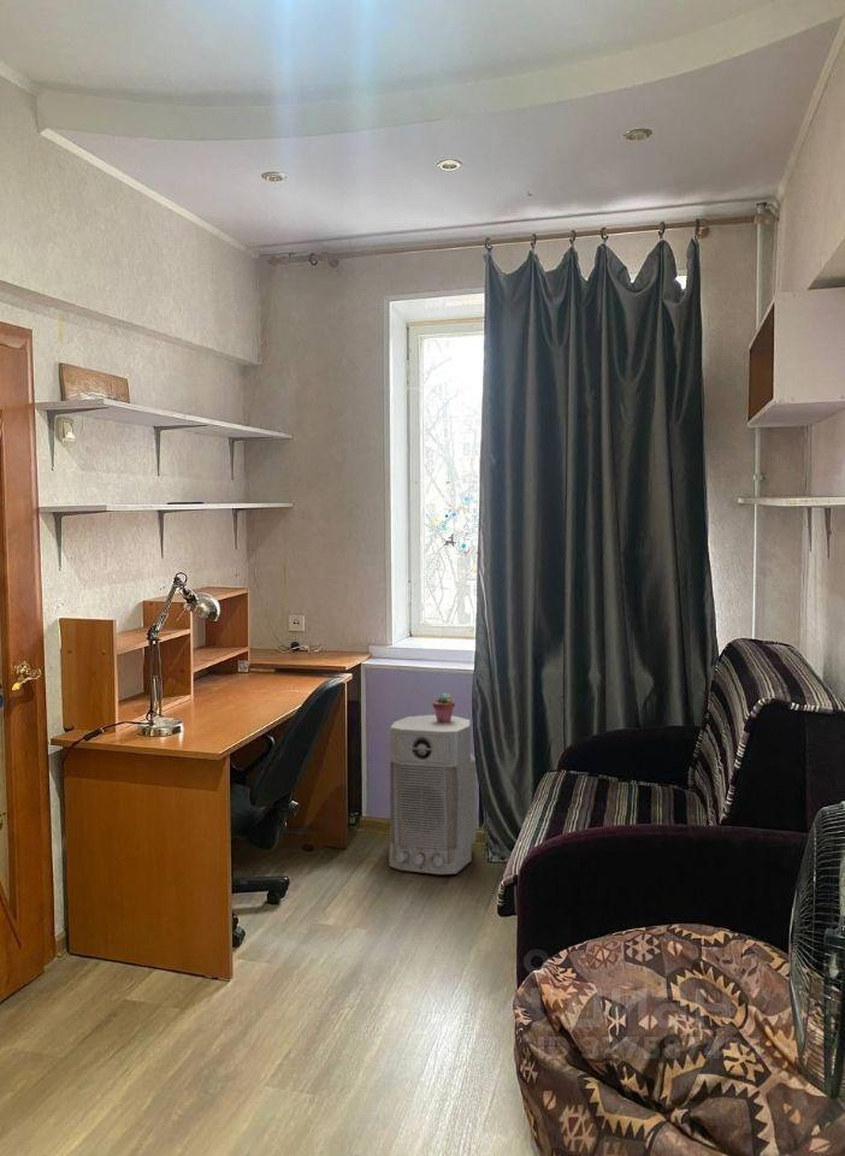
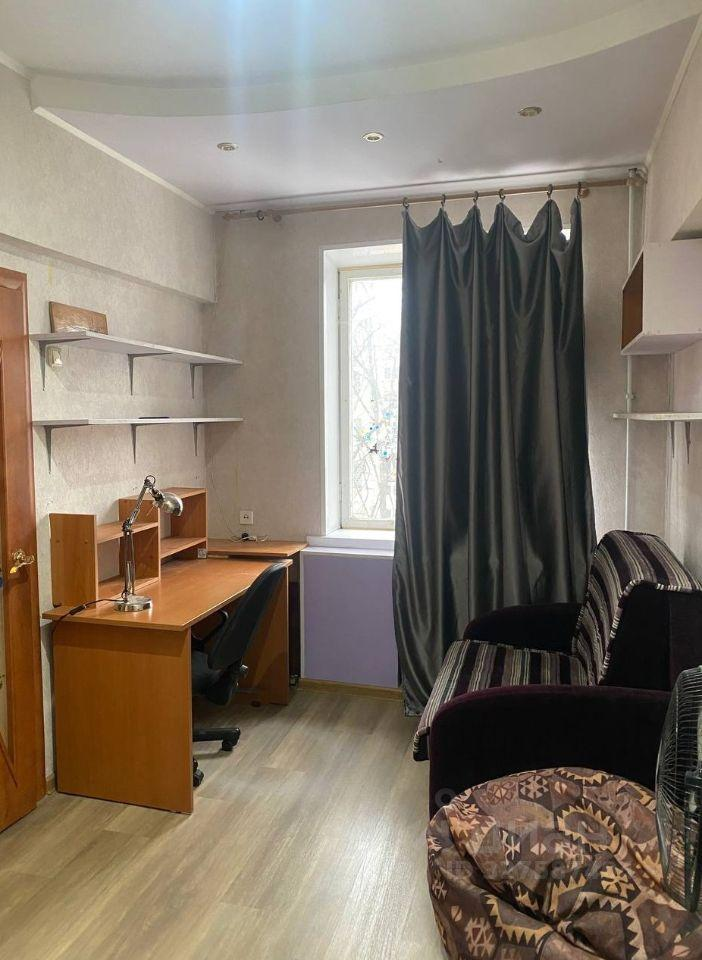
- potted succulent (443, 706)
- air purifier (432, 789)
